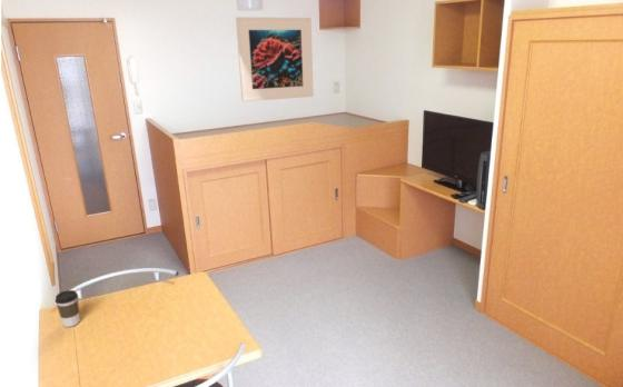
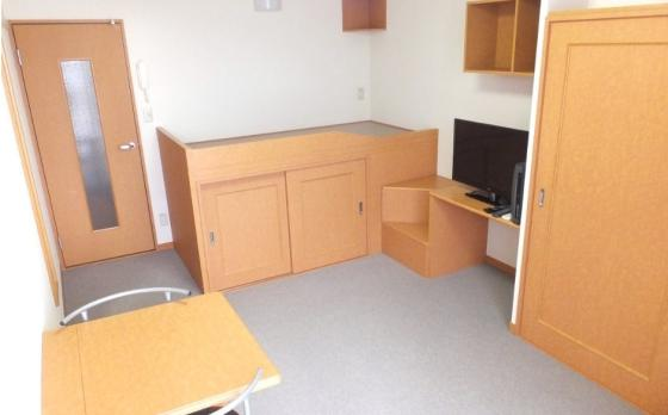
- coffee cup (68, 308)
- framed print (276, 59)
